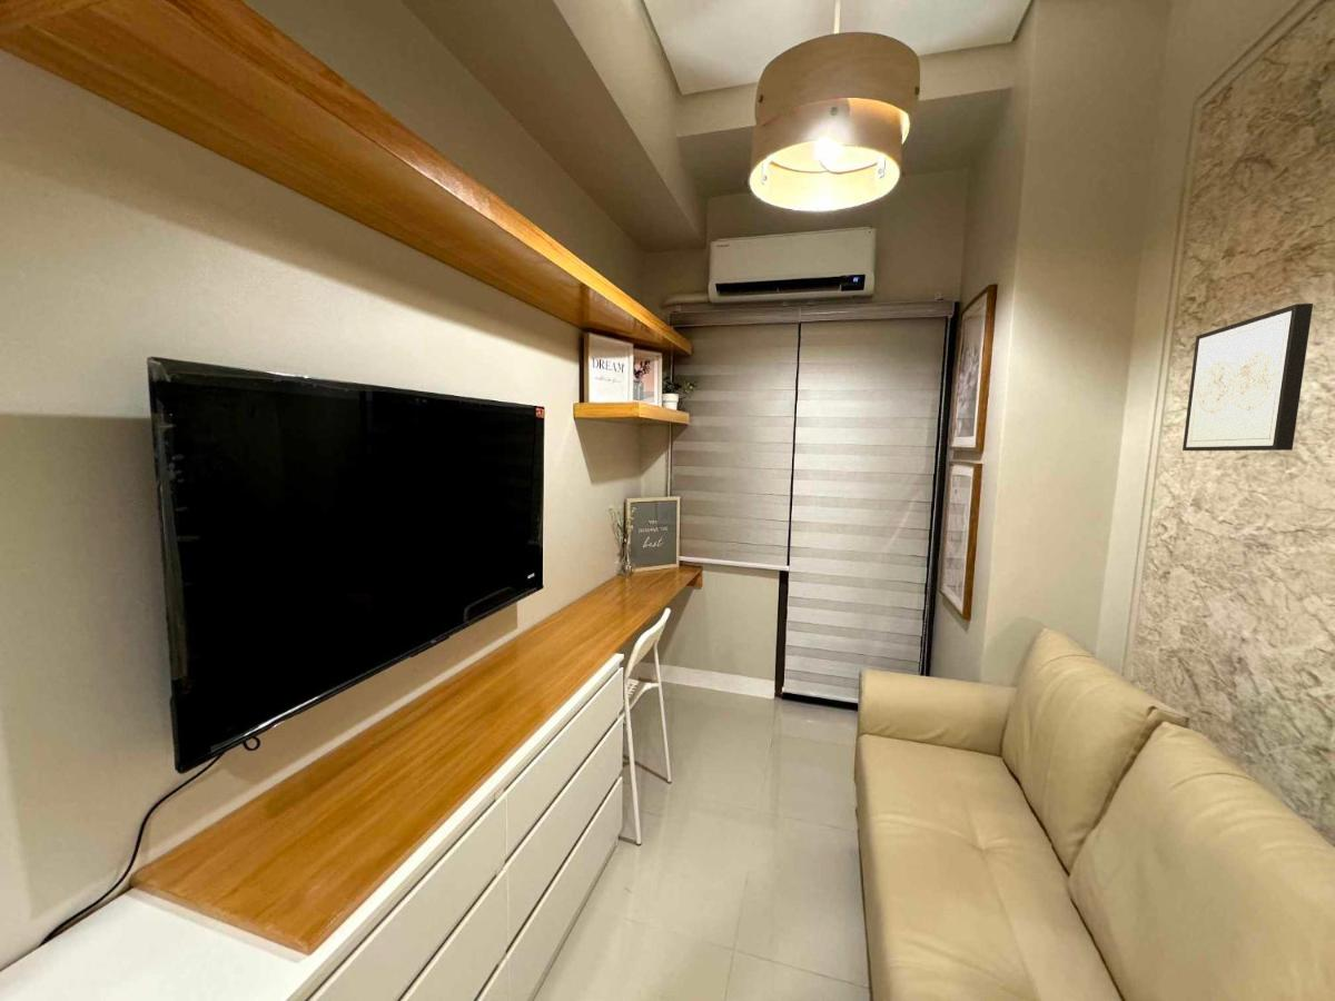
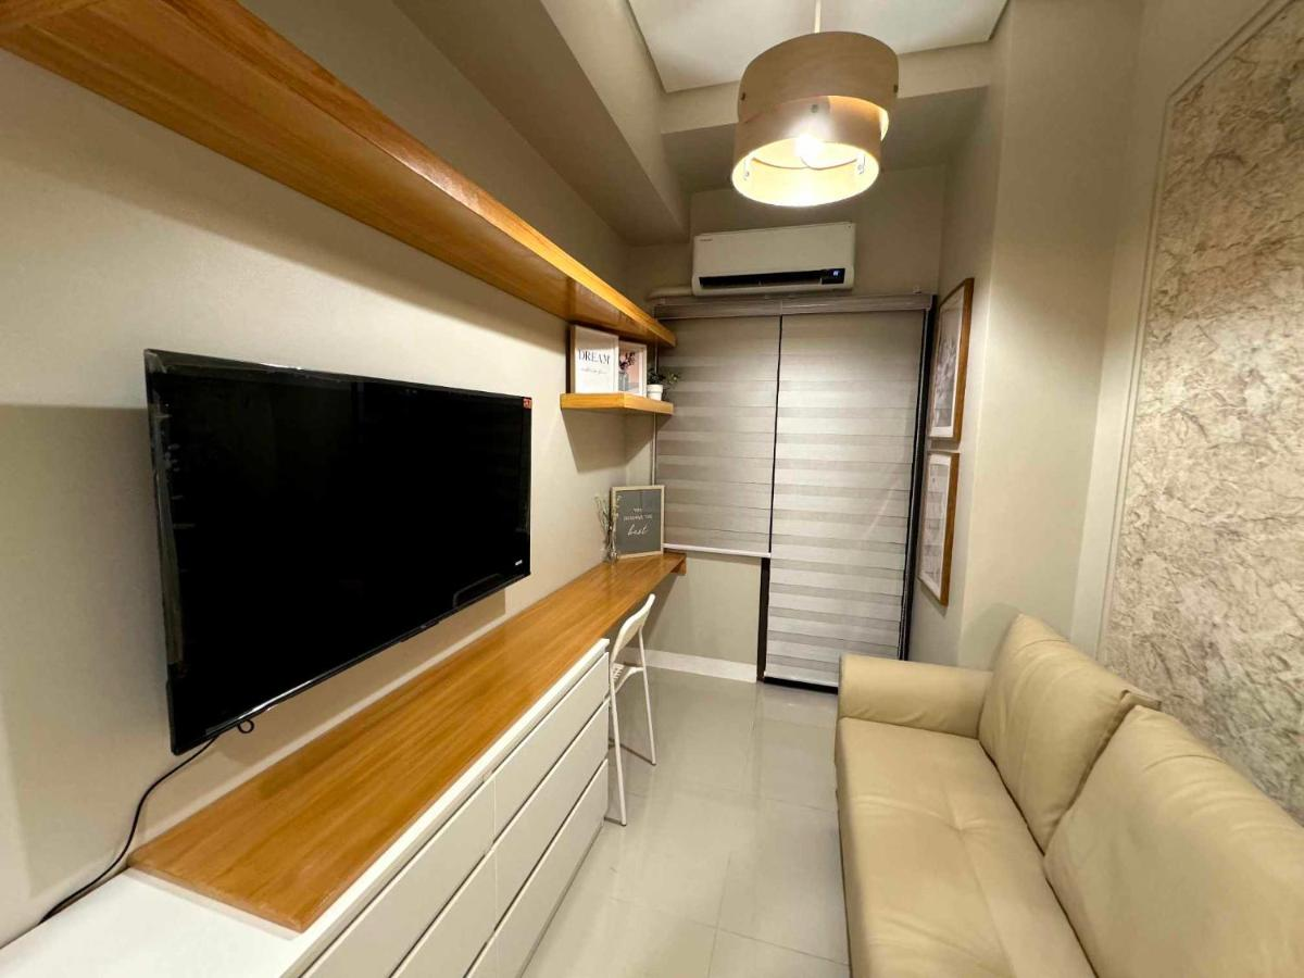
- wall art (1238, 386)
